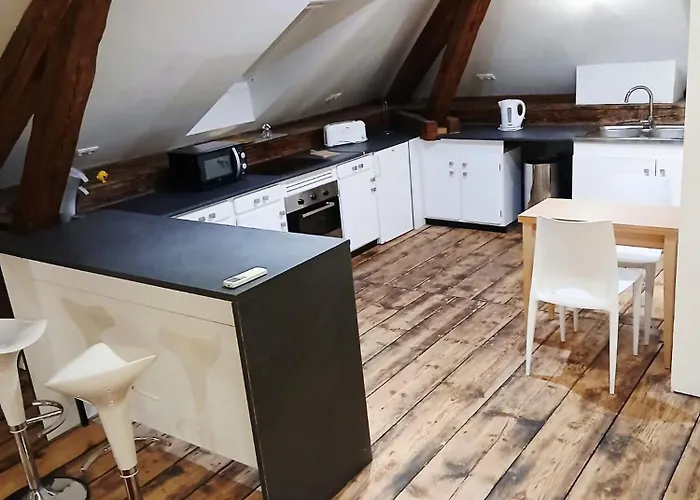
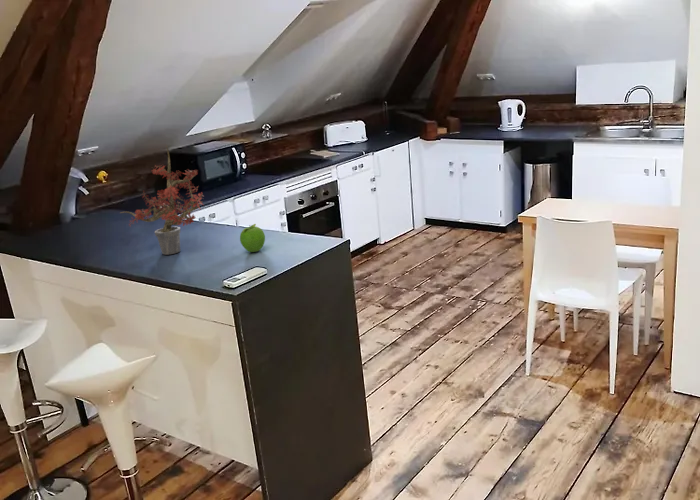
+ potted plant (166, 199)
+ fruit (252, 237)
